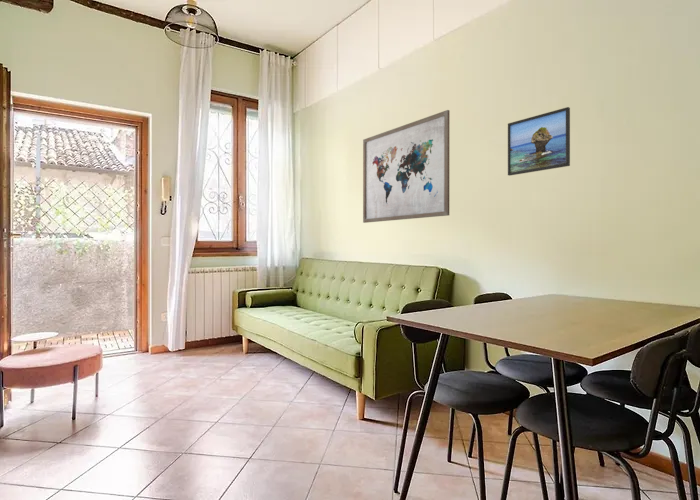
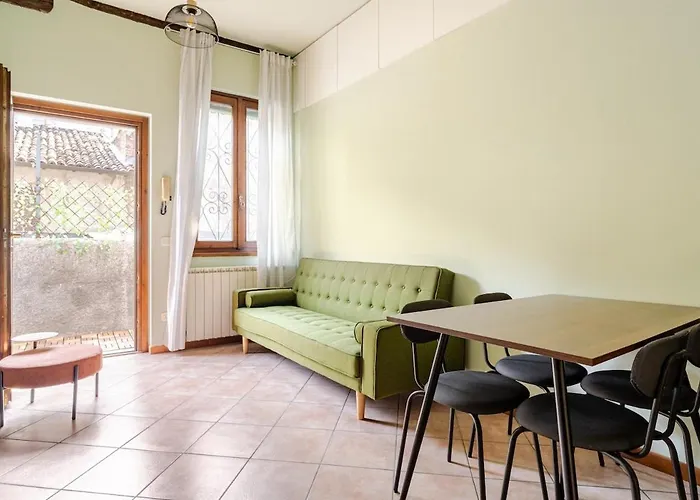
- wall art (401, 173)
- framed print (536, 143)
